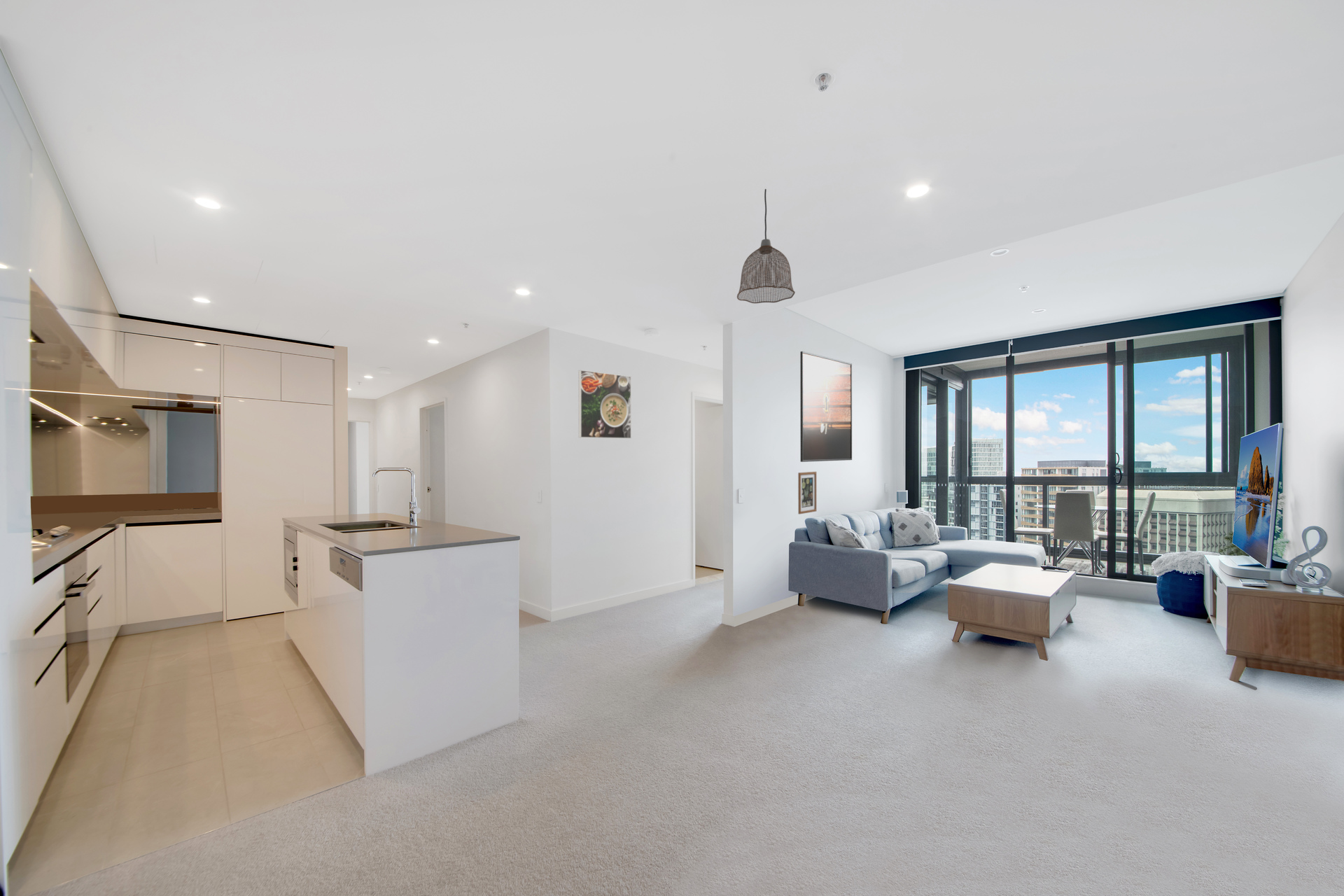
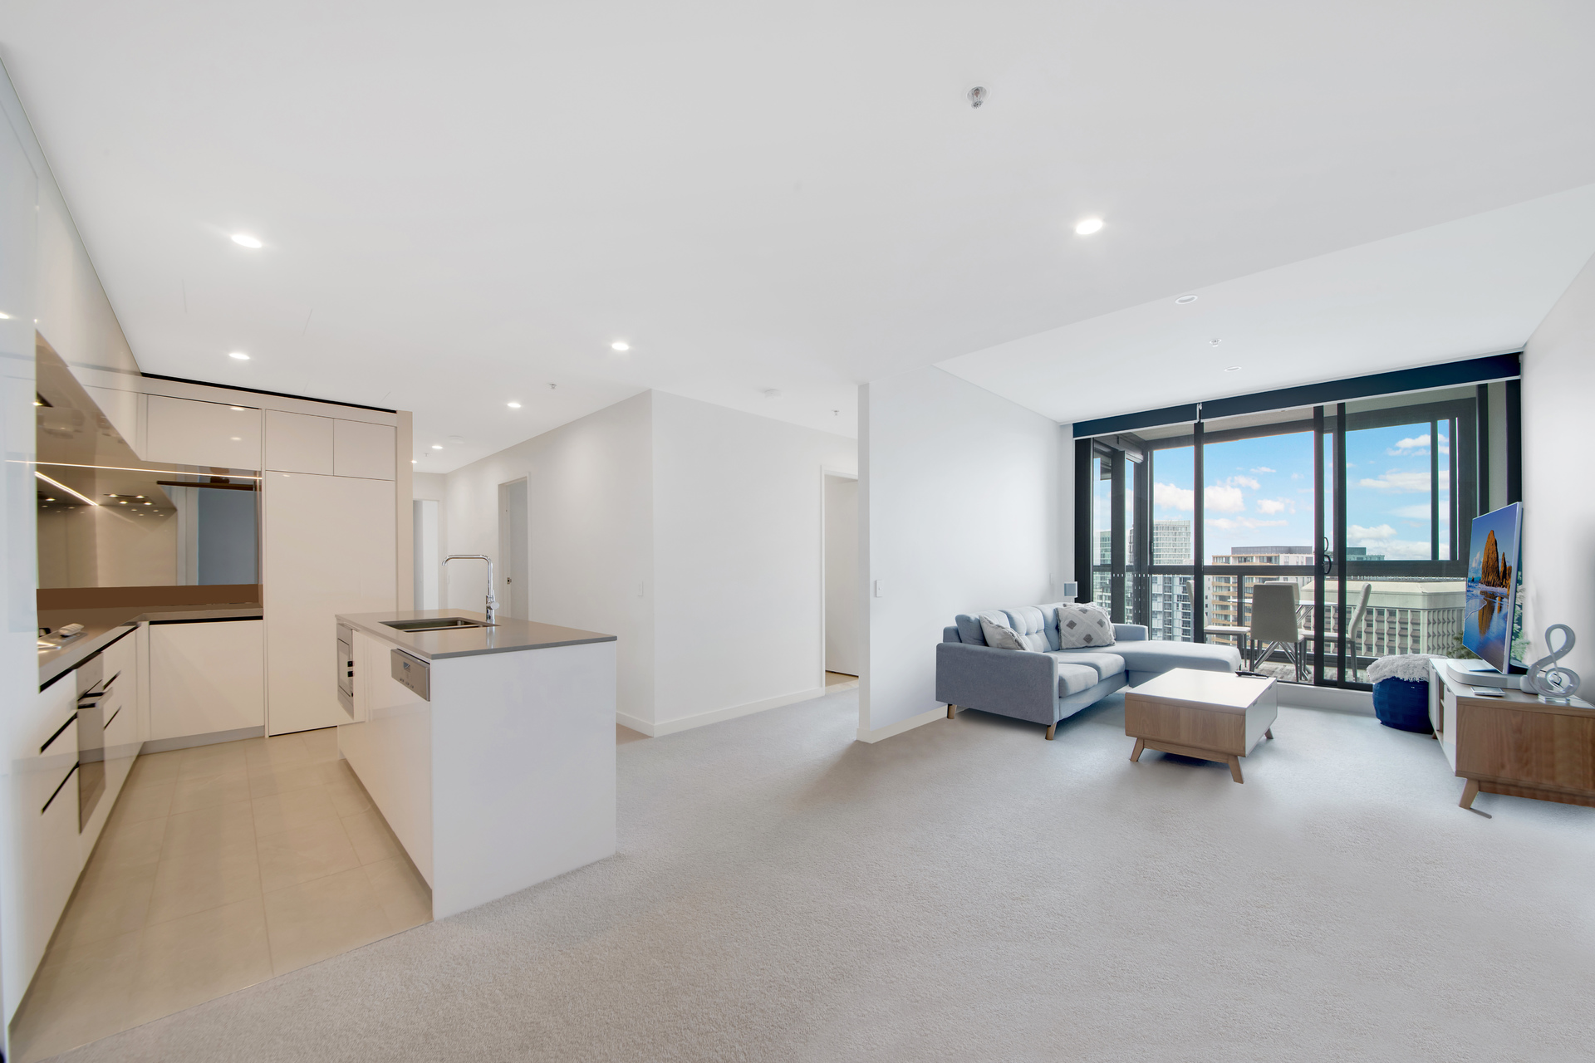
- wall art (807, 492)
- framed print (606, 405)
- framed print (827, 409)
- pendant lamp (765, 242)
